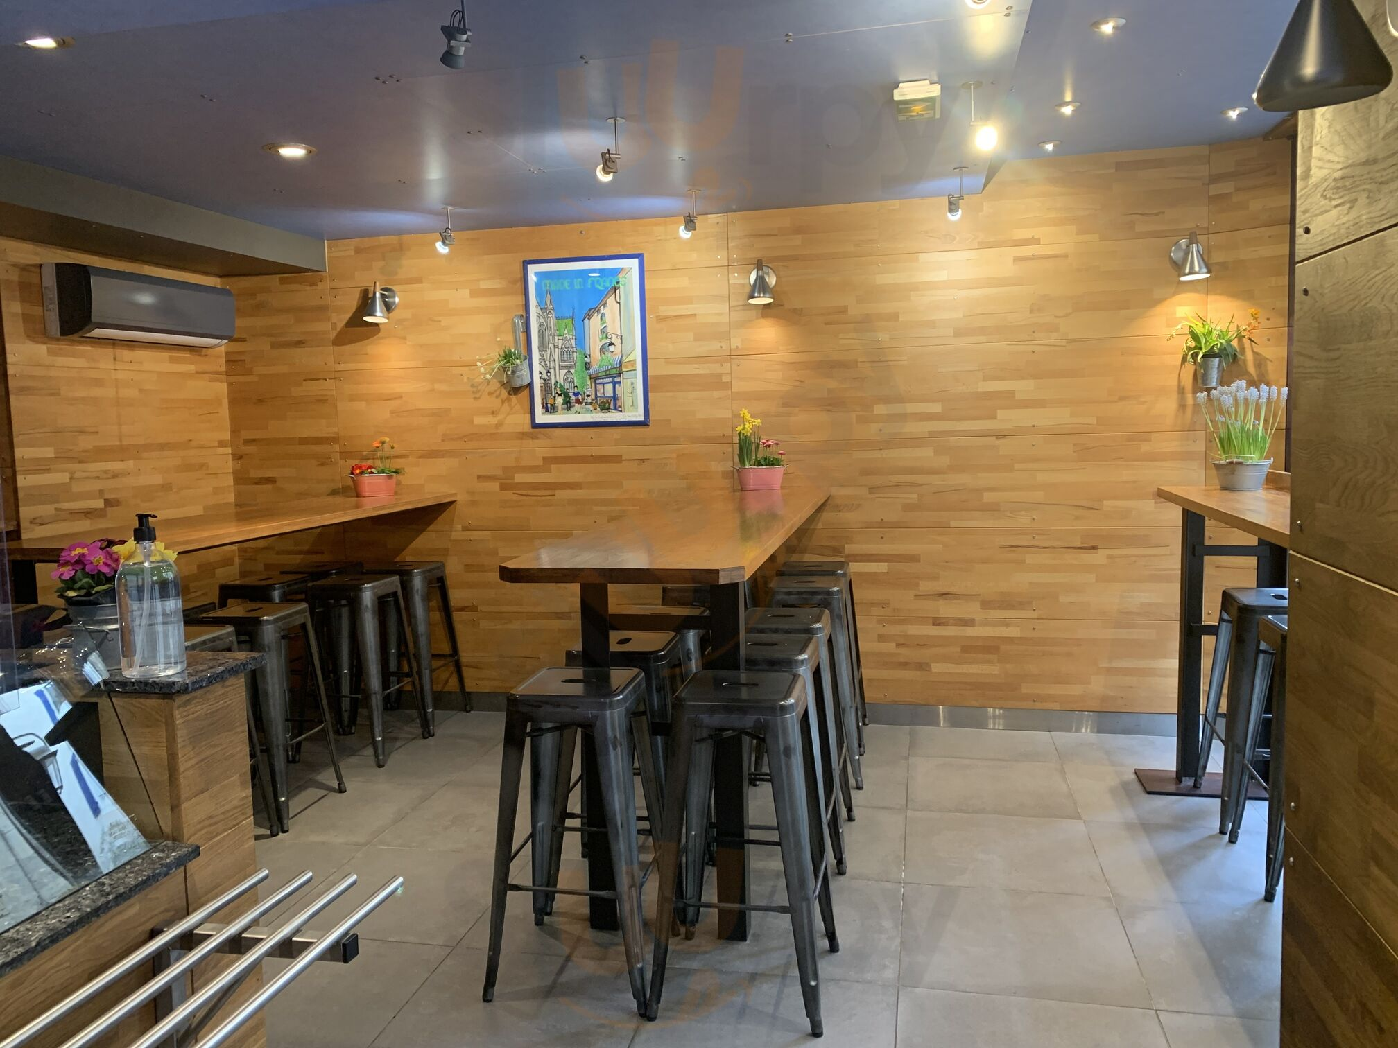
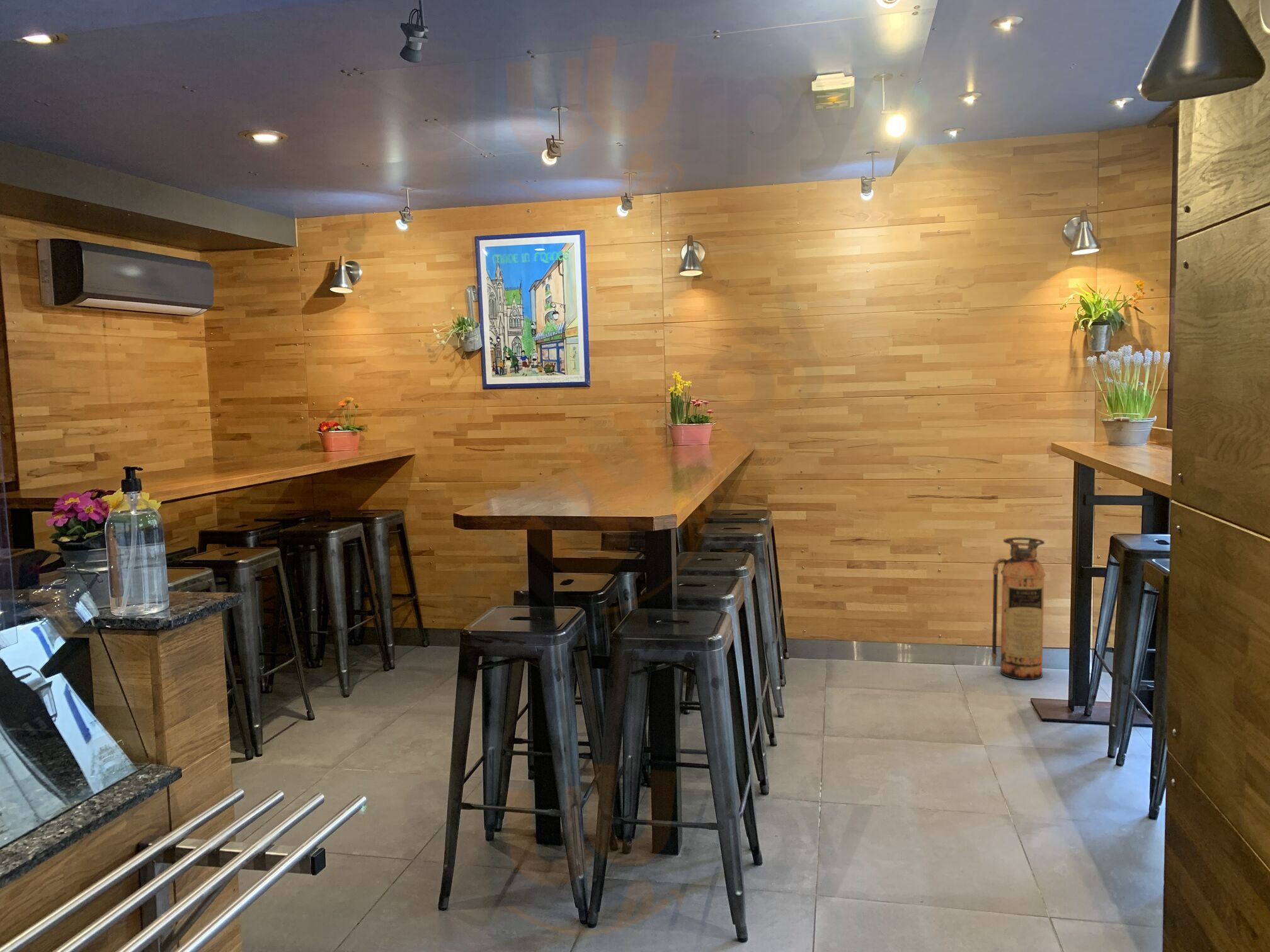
+ fire extinguisher (1018, 607)
